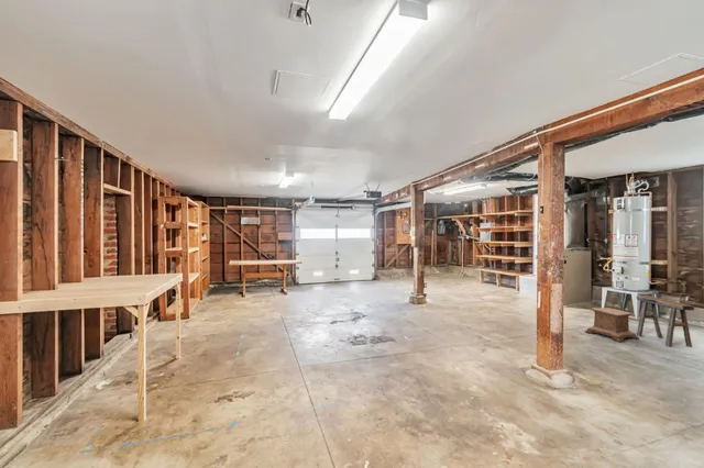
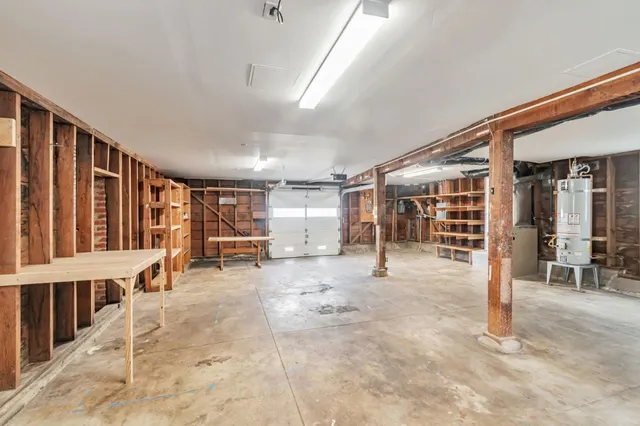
- stool (610, 322)
- stool (658, 322)
